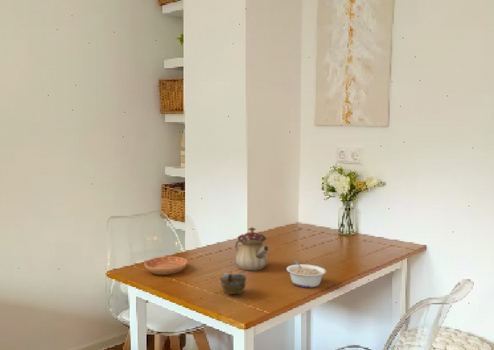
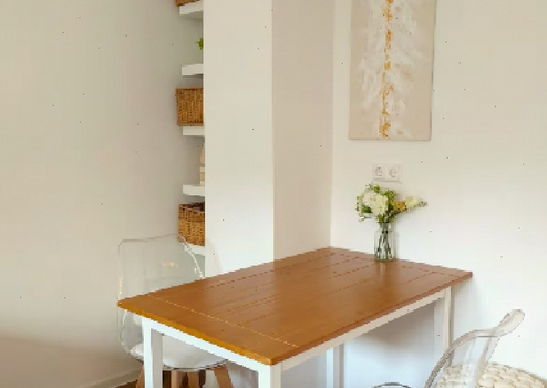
- saucer (166, 265)
- cup (231, 281)
- legume (304, 274)
- teapot (250, 246)
